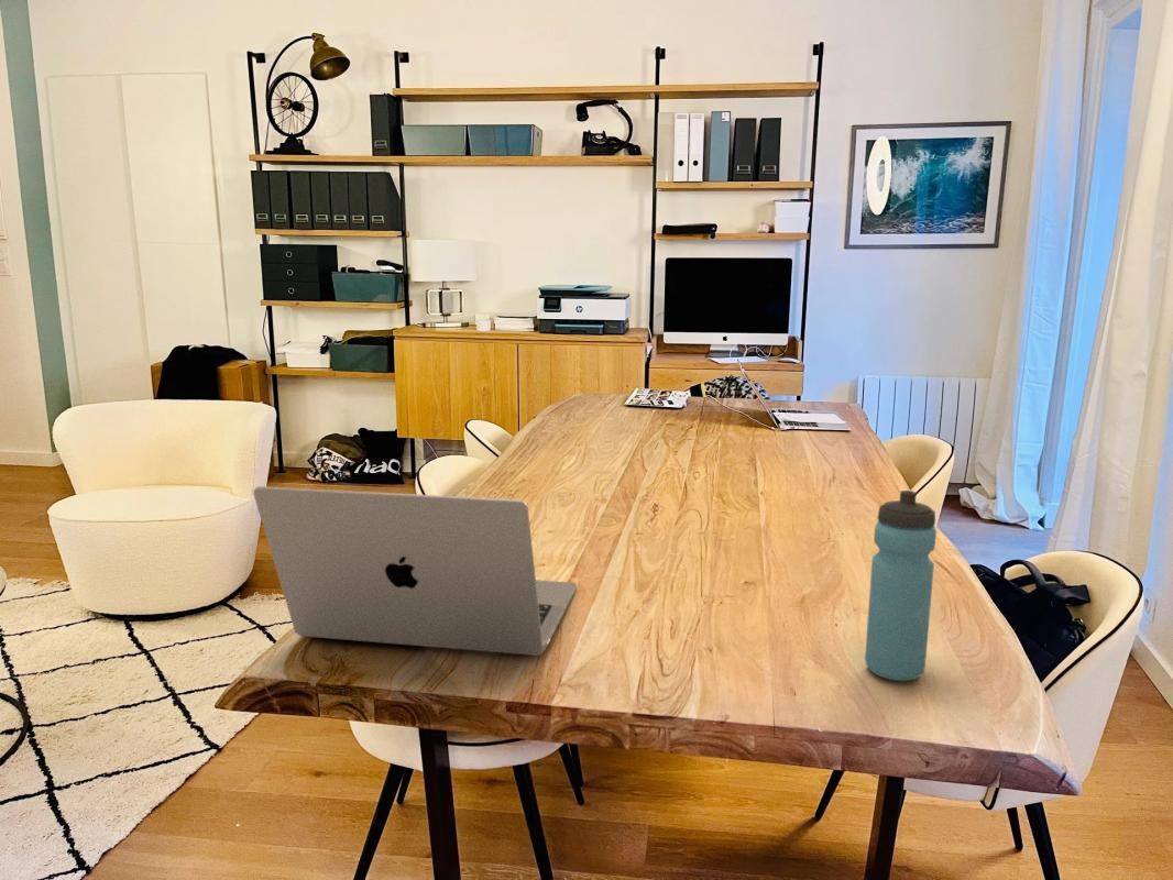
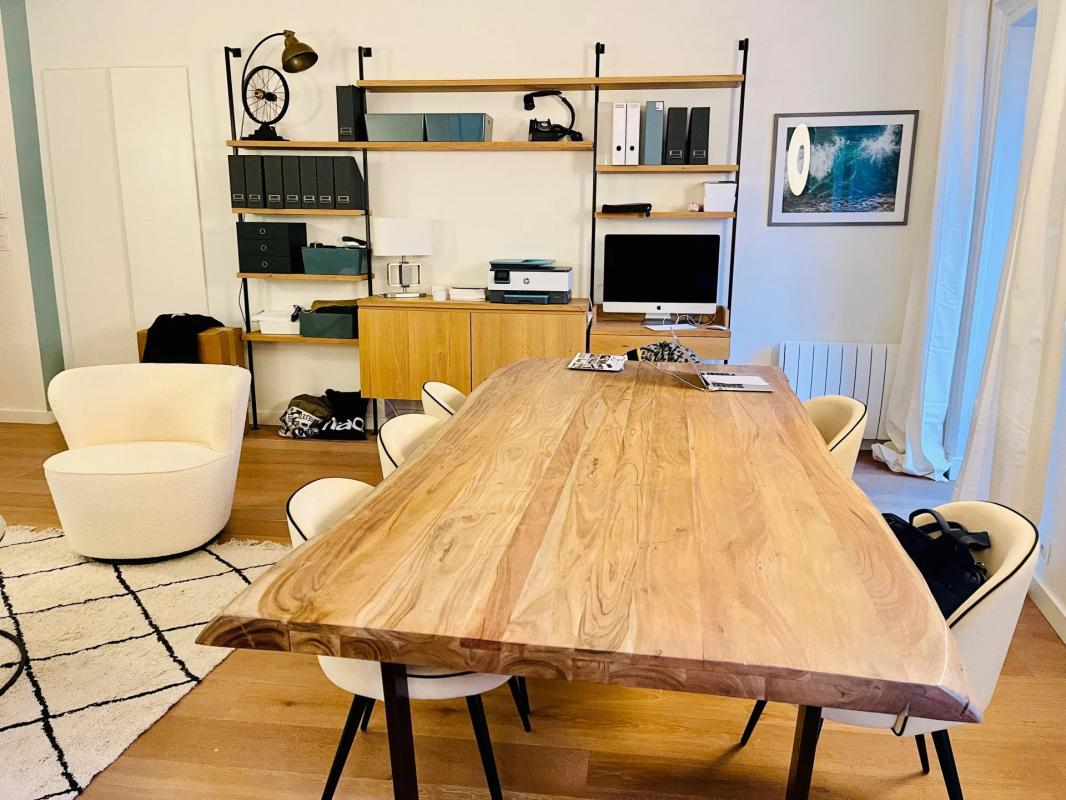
- laptop (435, 546)
- water bottle (901, 582)
